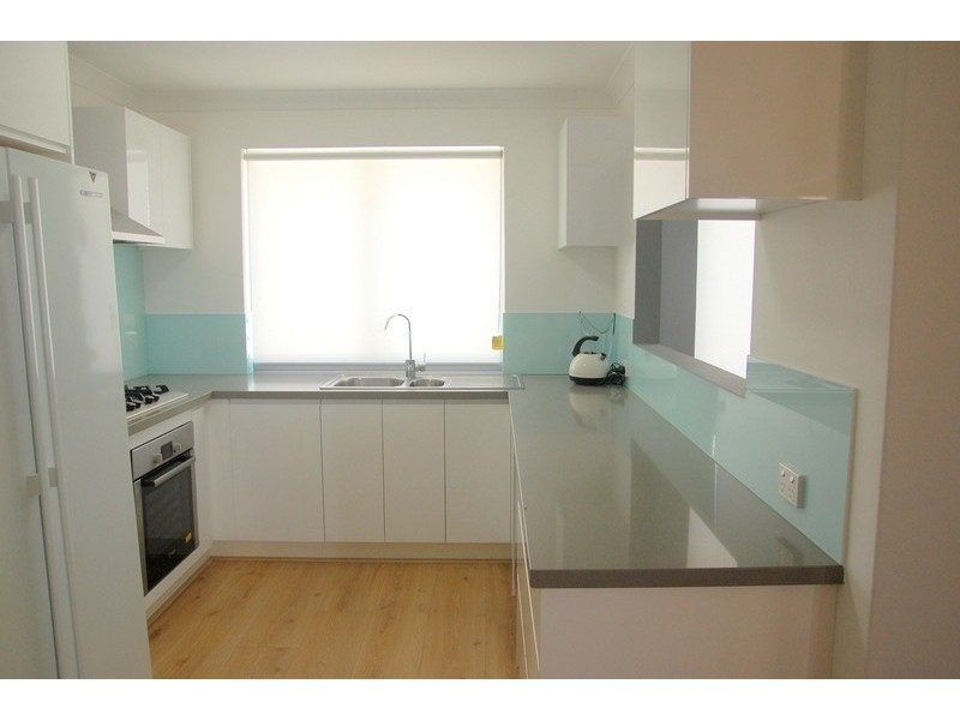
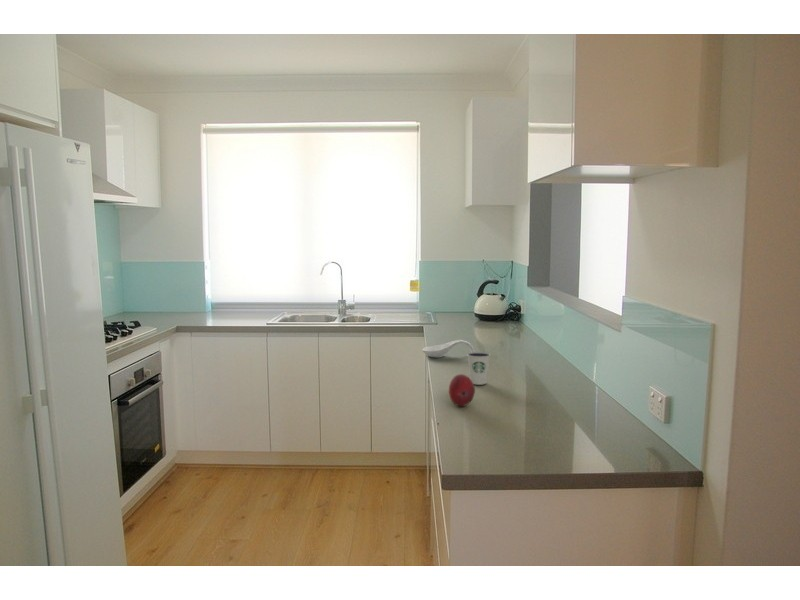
+ spoon rest (448, 348)
+ fruit (461, 389)
+ dixie cup (478, 368)
